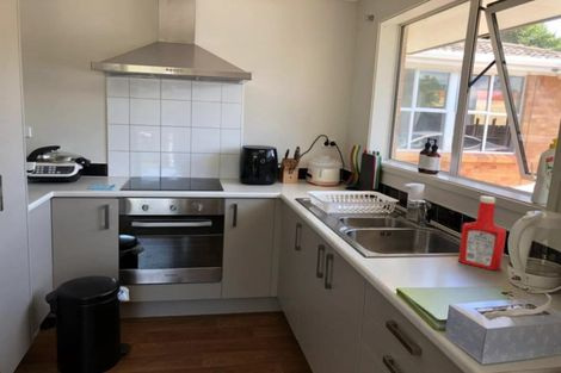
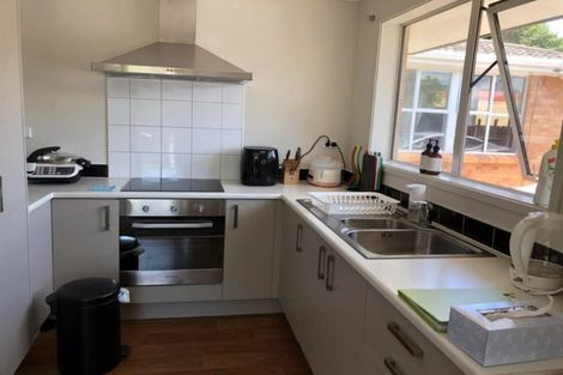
- soap bottle (483, 231)
